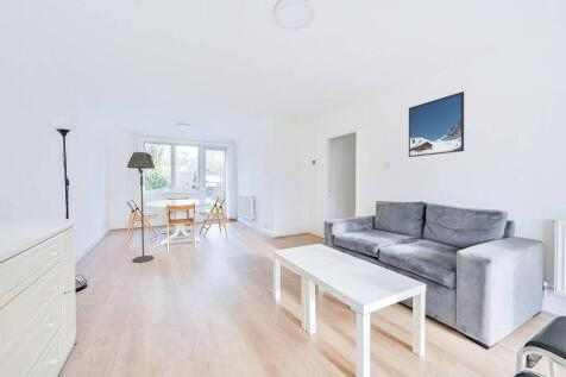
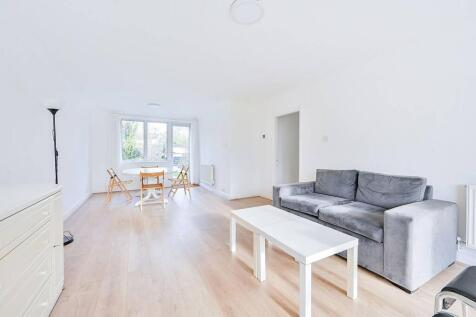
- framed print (433, 127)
- floor lamp (142, 206)
